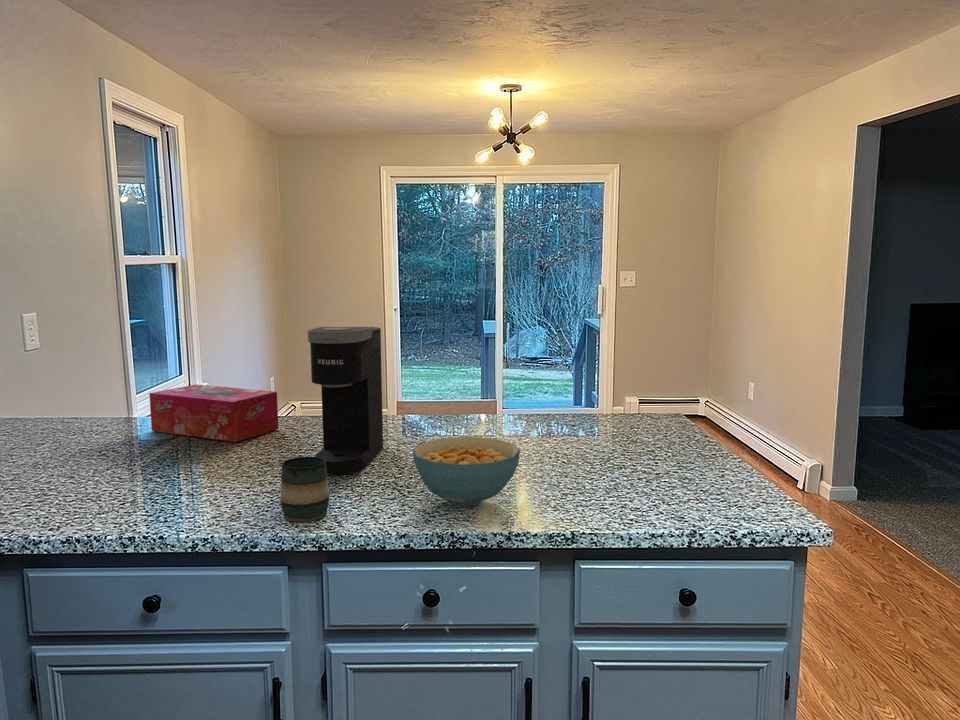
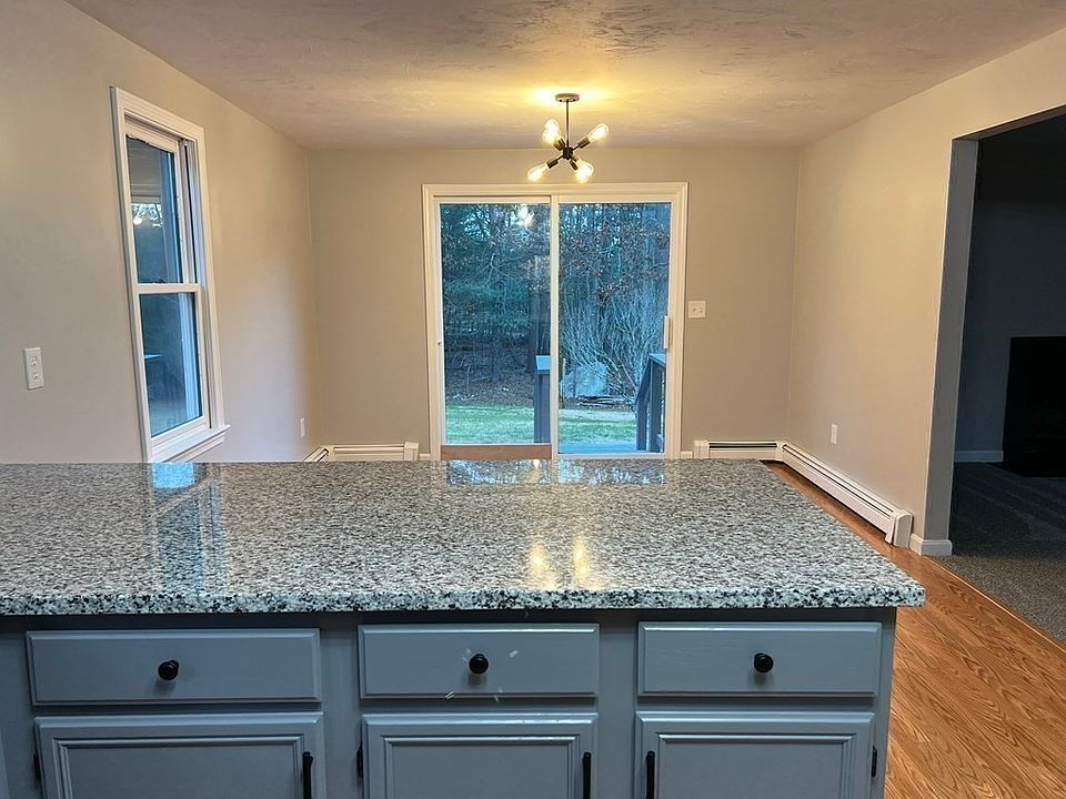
- coffee maker (348, 393)
- cereal bowl (466, 474)
- tissue box (214, 411)
- mug (308, 485)
